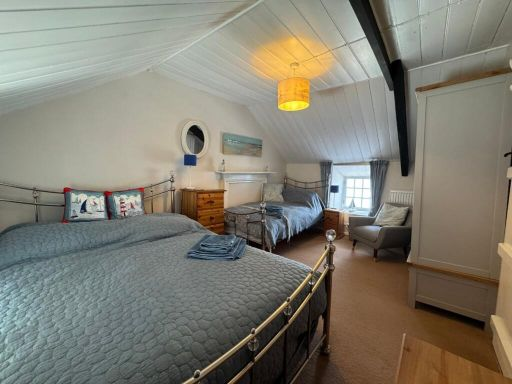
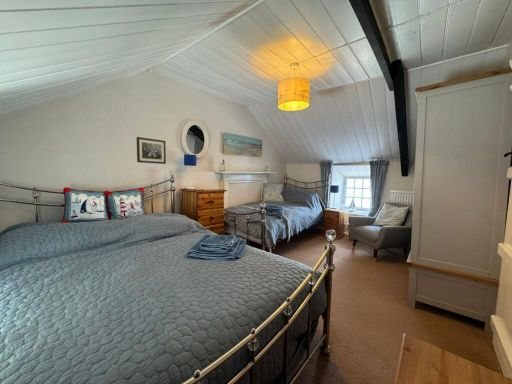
+ wall art (151, 151)
